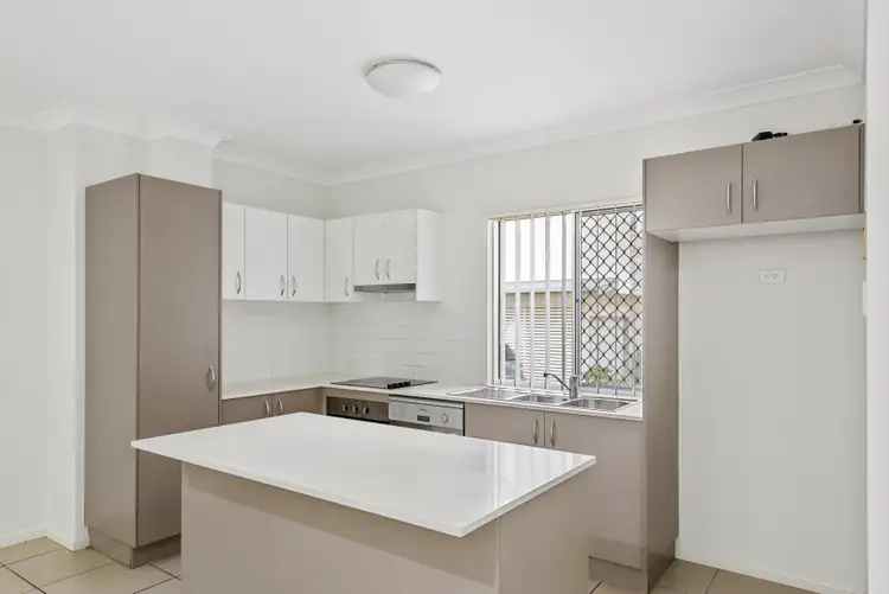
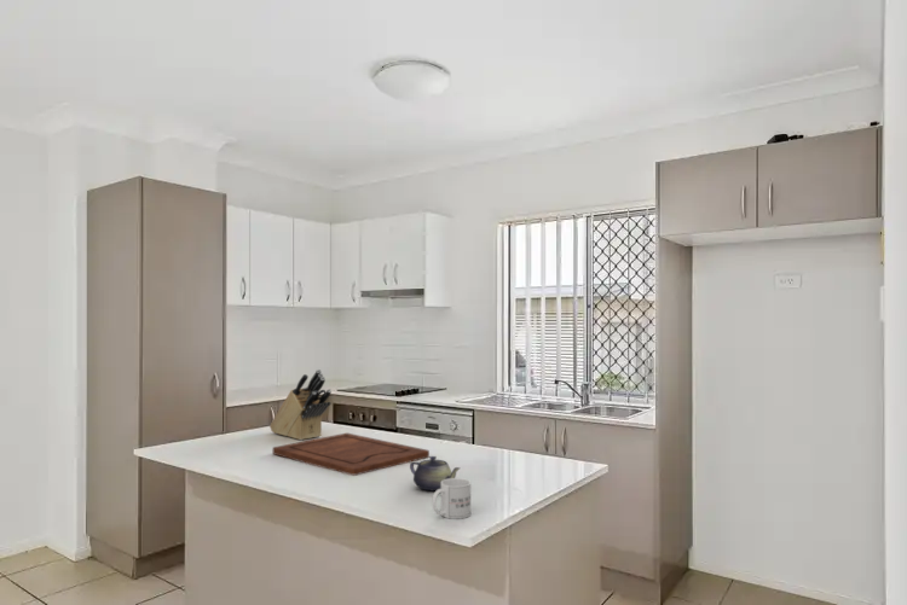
+ cutting board (349, 452)
+ knife block (300, 402)
+ mug (450, 499)
+ teapot (434, 472)
